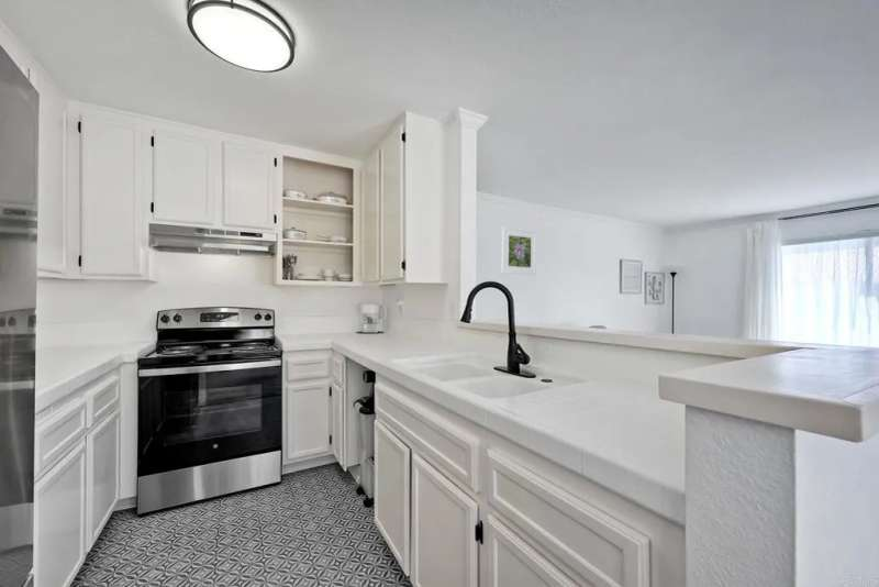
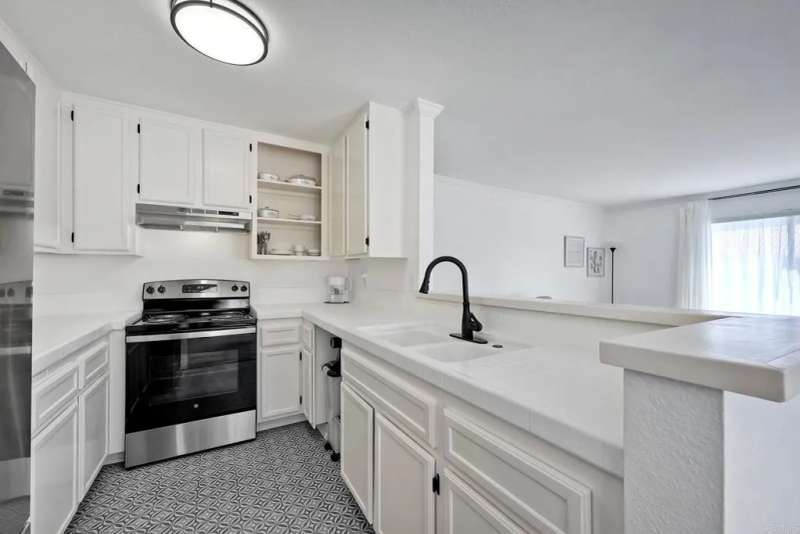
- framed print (519, 251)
